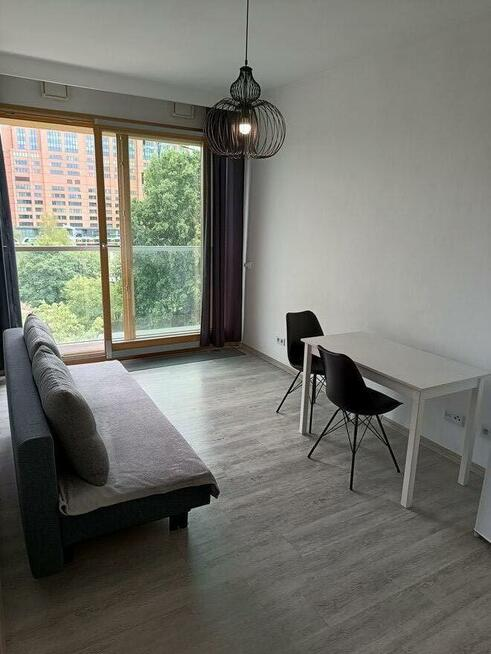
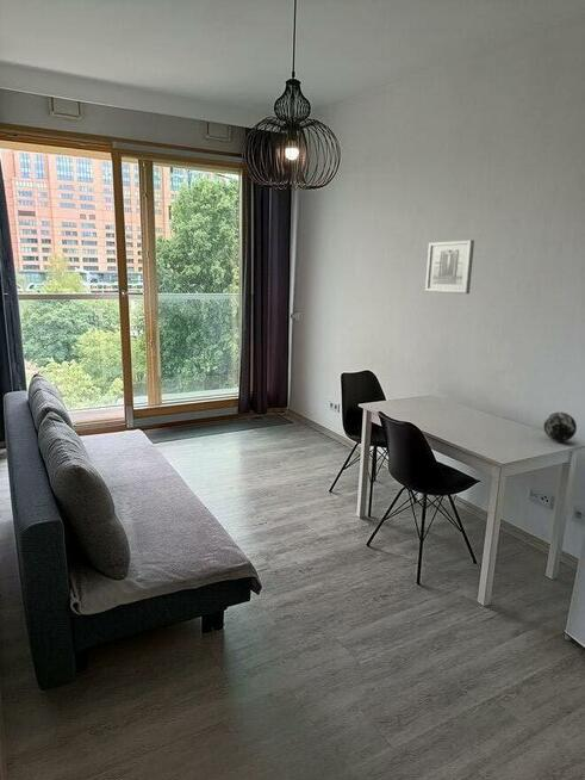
+ decorative orb (560, 426)
+ wall art (448, 267)
